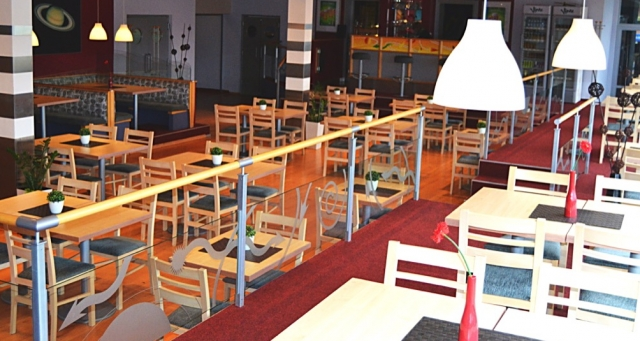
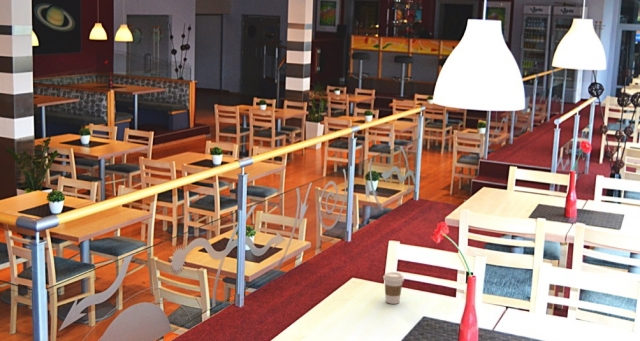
+ coffee cup (393, 287)
